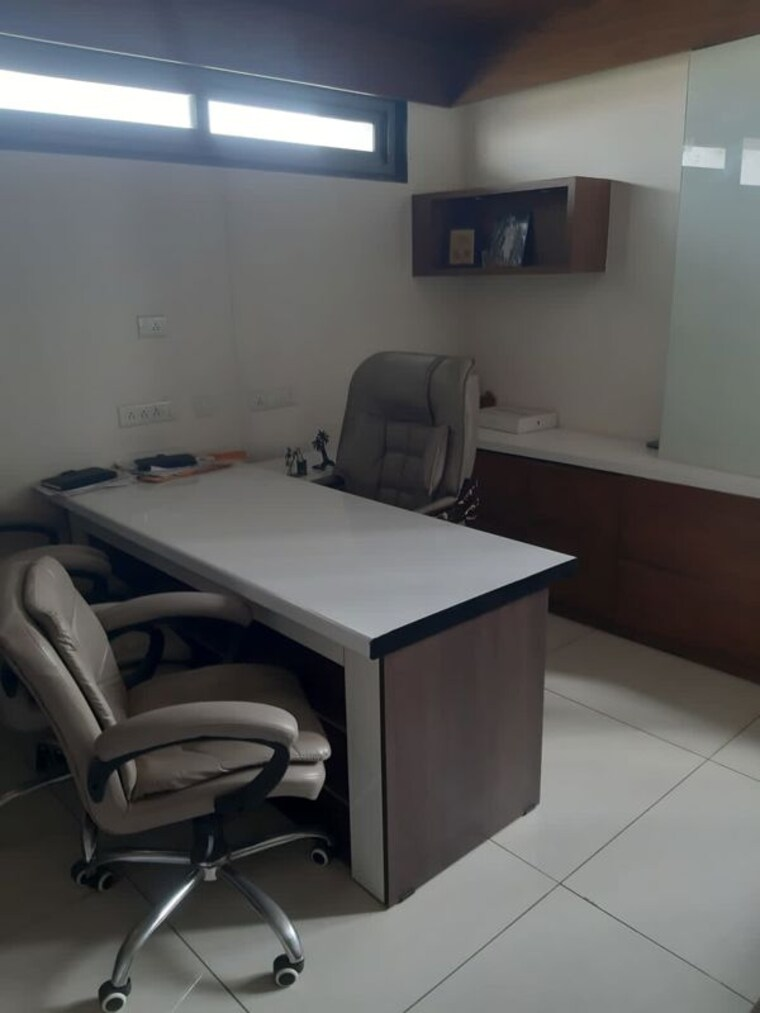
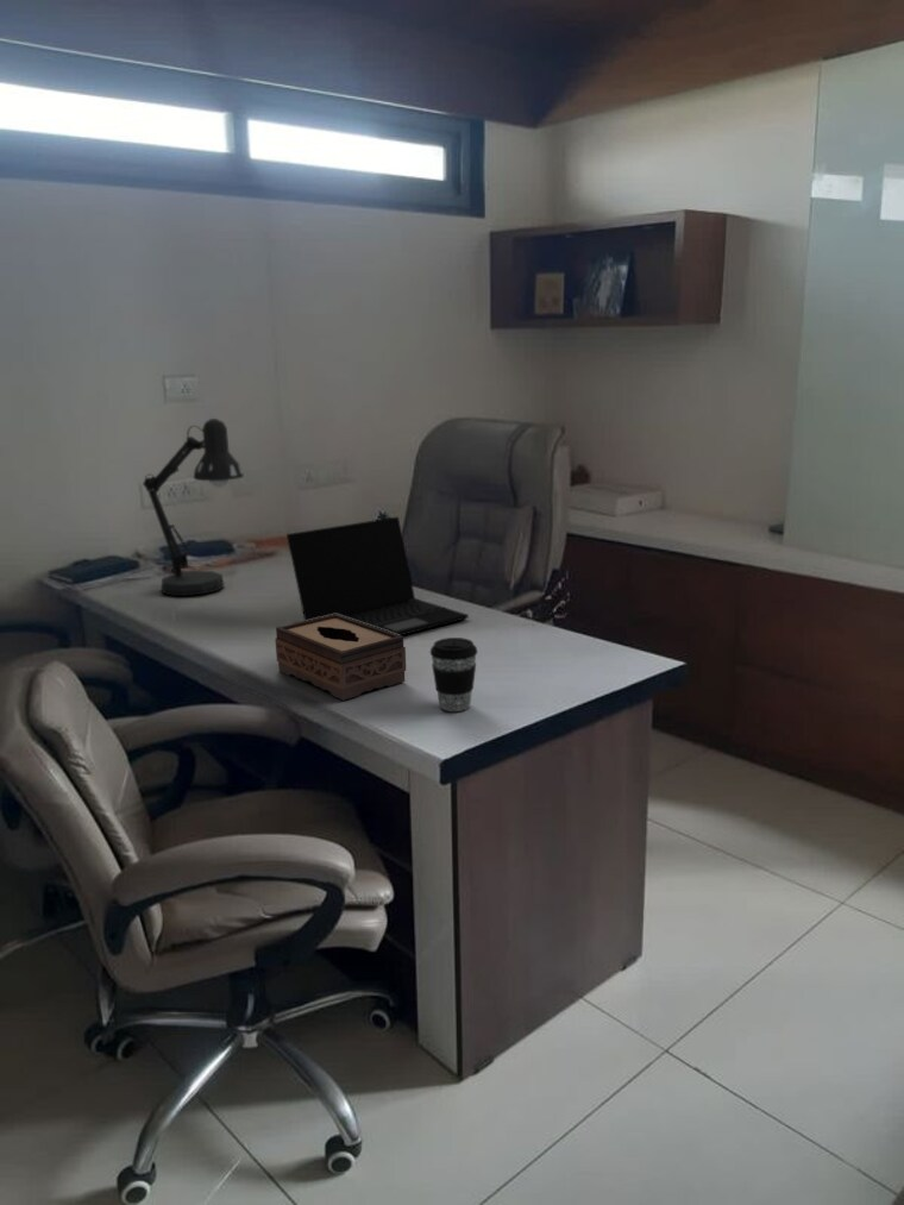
+ coffee cup (453, 674)
+ laptop (377, 577)
+ desk lamp (196, 479)
+ tissue box (339, 653)
